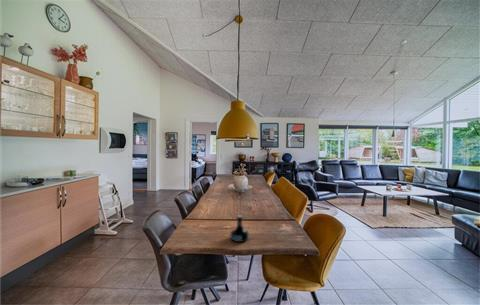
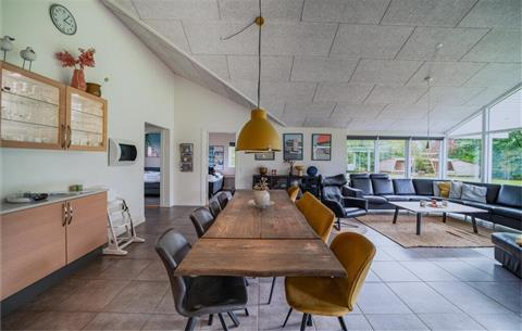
- tequila bottle (239, 227)
